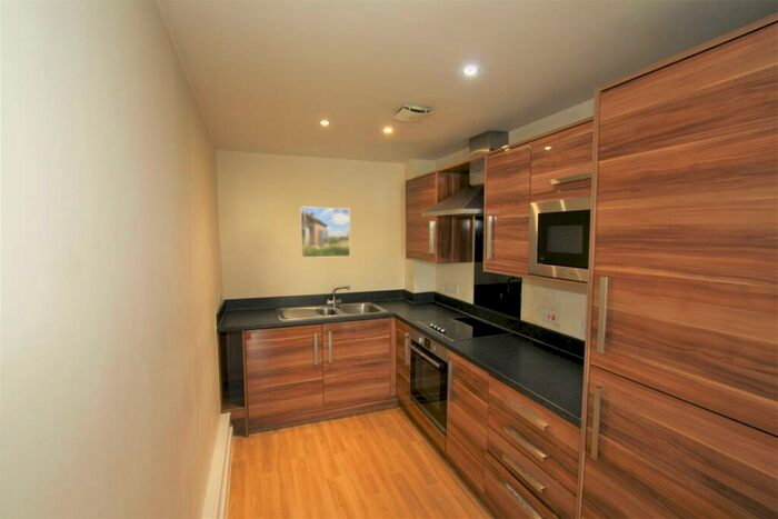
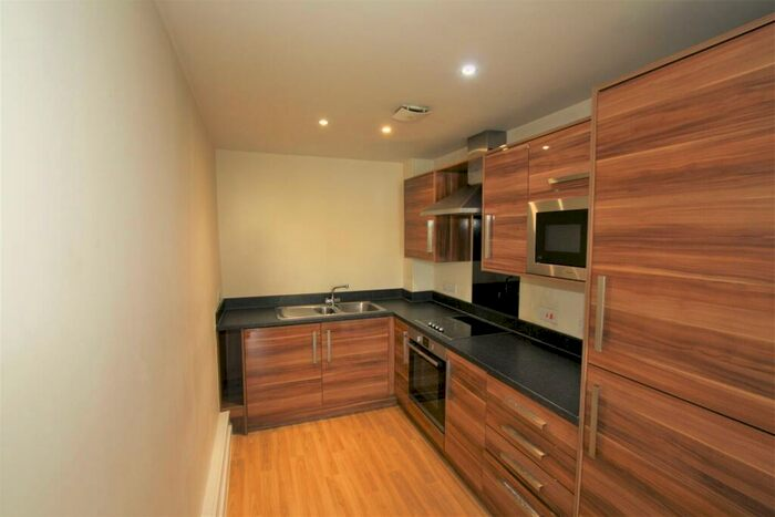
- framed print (326, 232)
